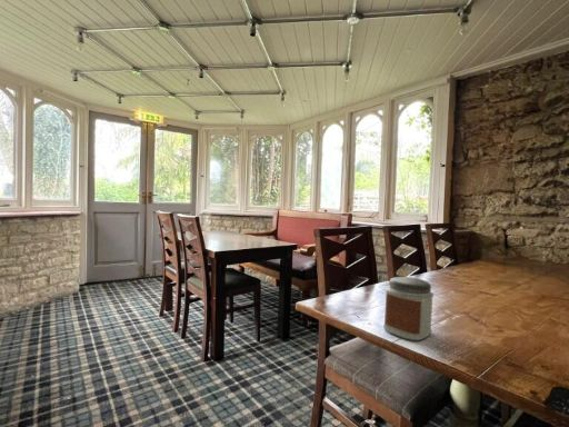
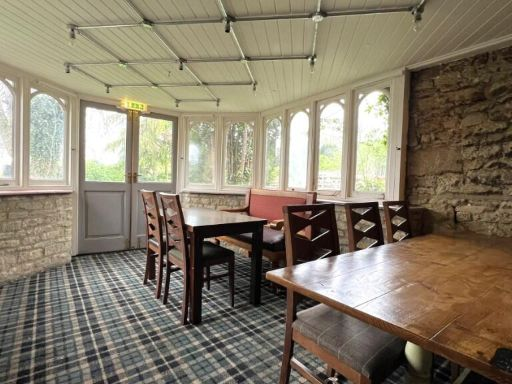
- jar (408, 306)
